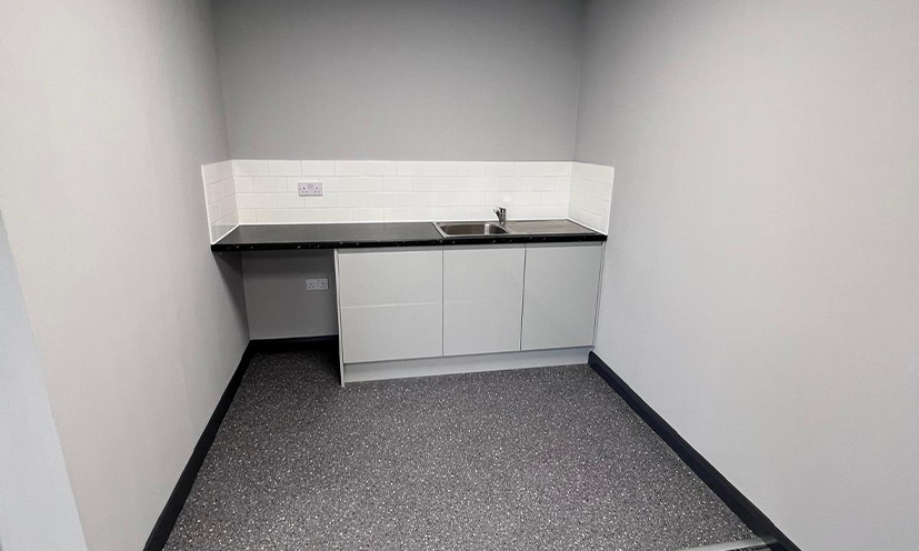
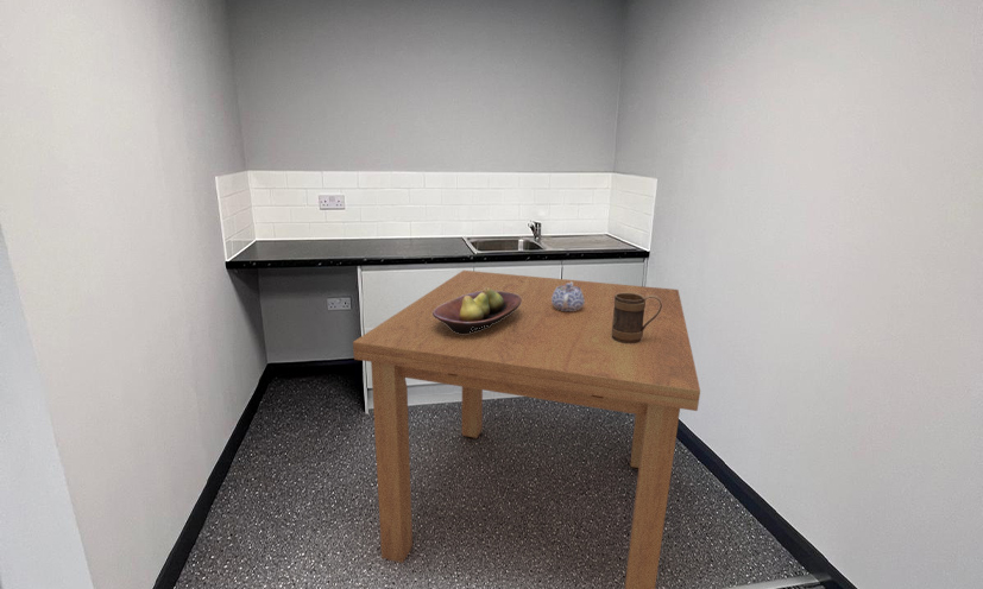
+ dining table (538, 398)
+ mug (636, 316)
+ fruit bowl (479, 305)
+ teapot (568, 294)
